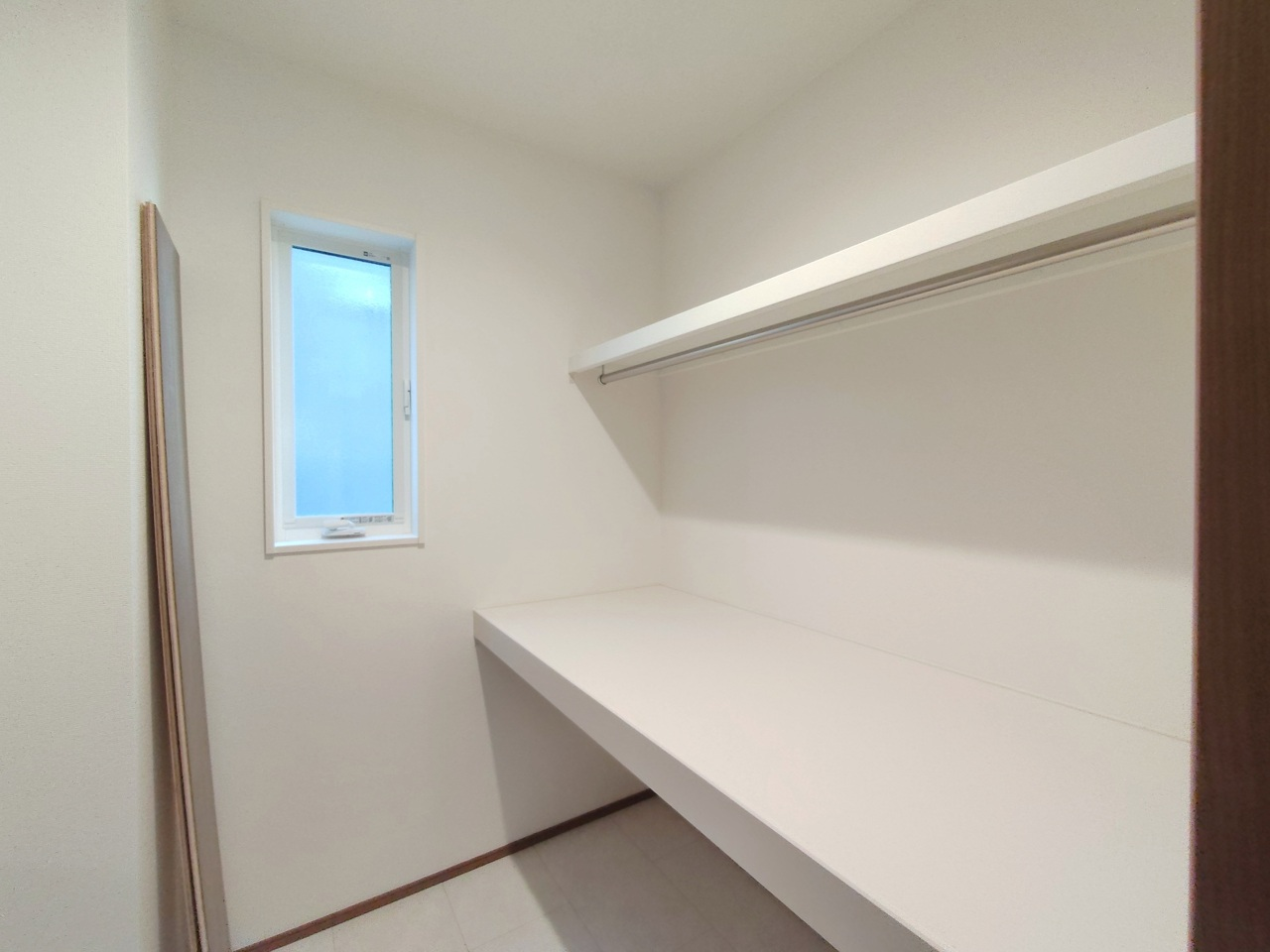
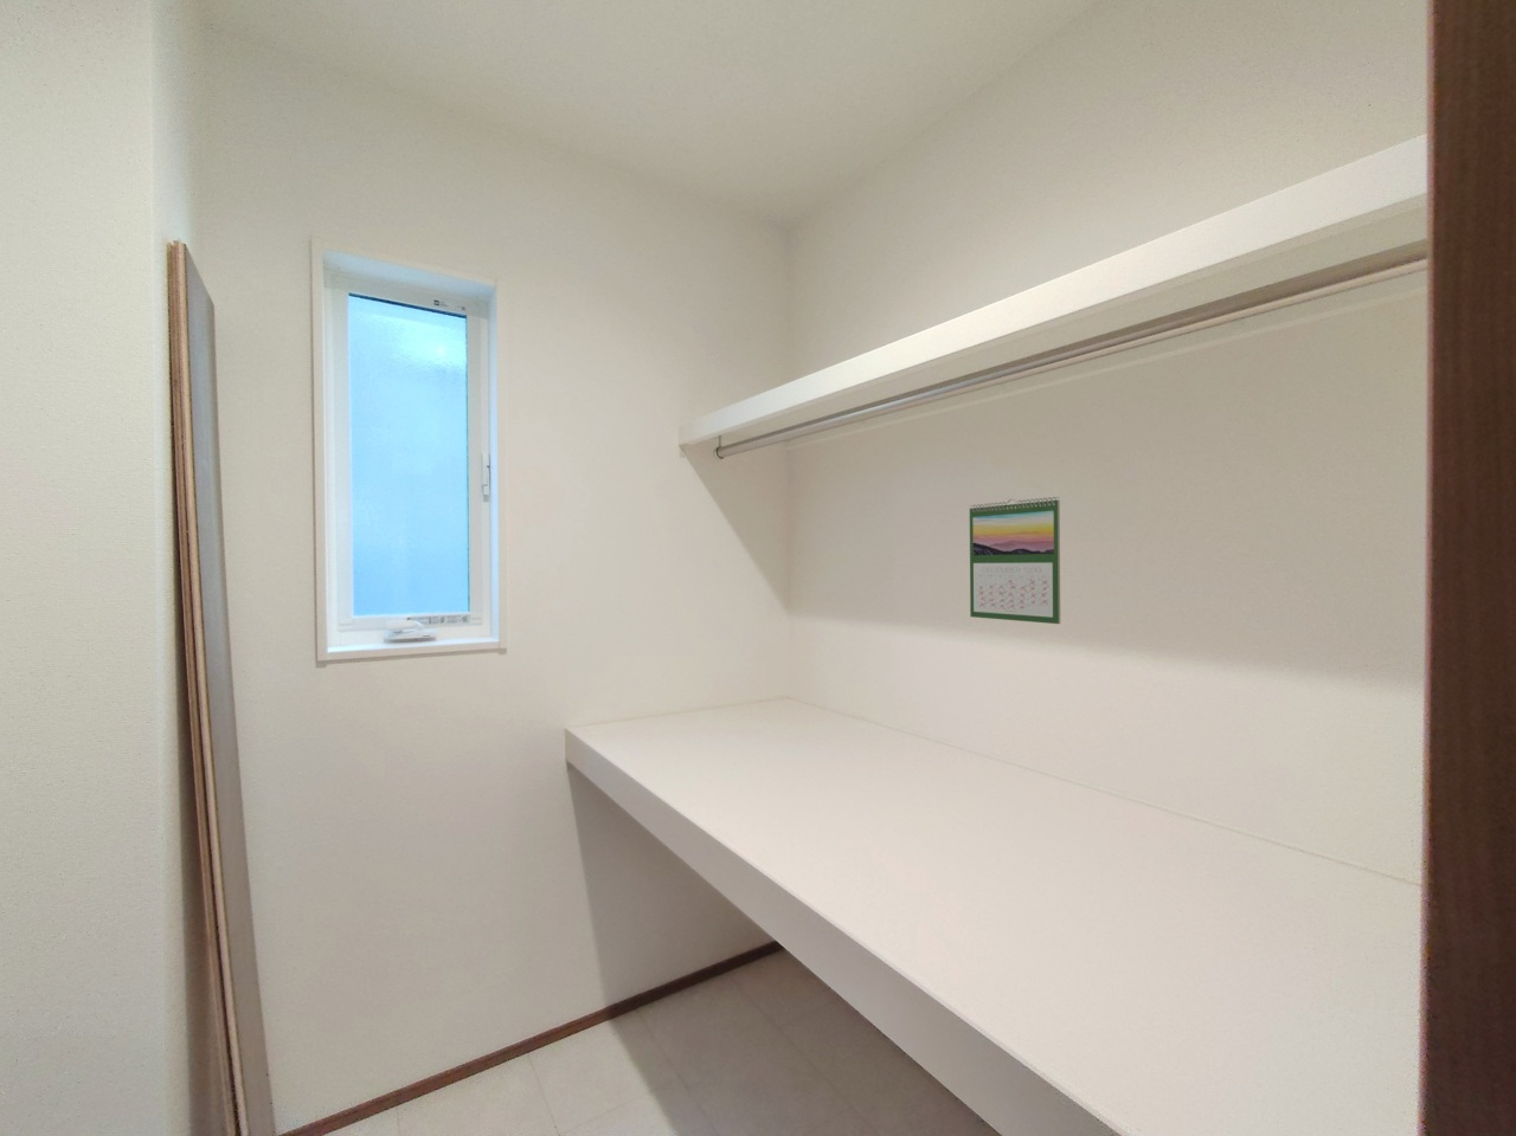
+ calendar (1011, 558)
